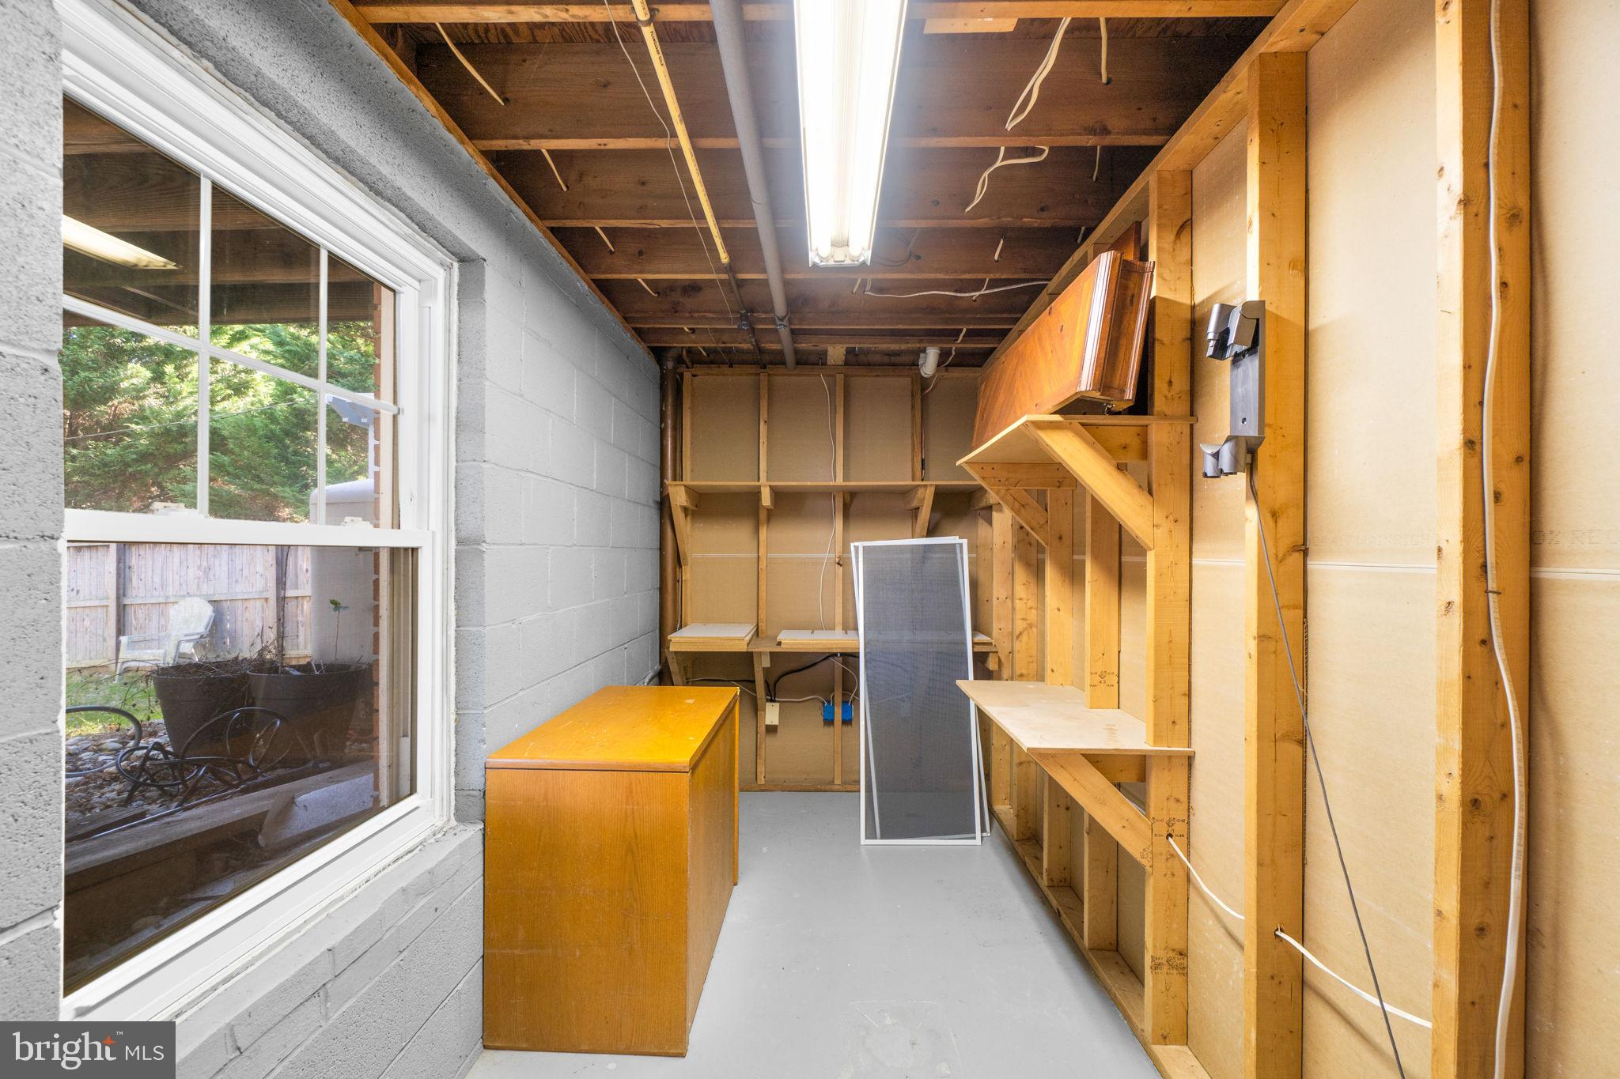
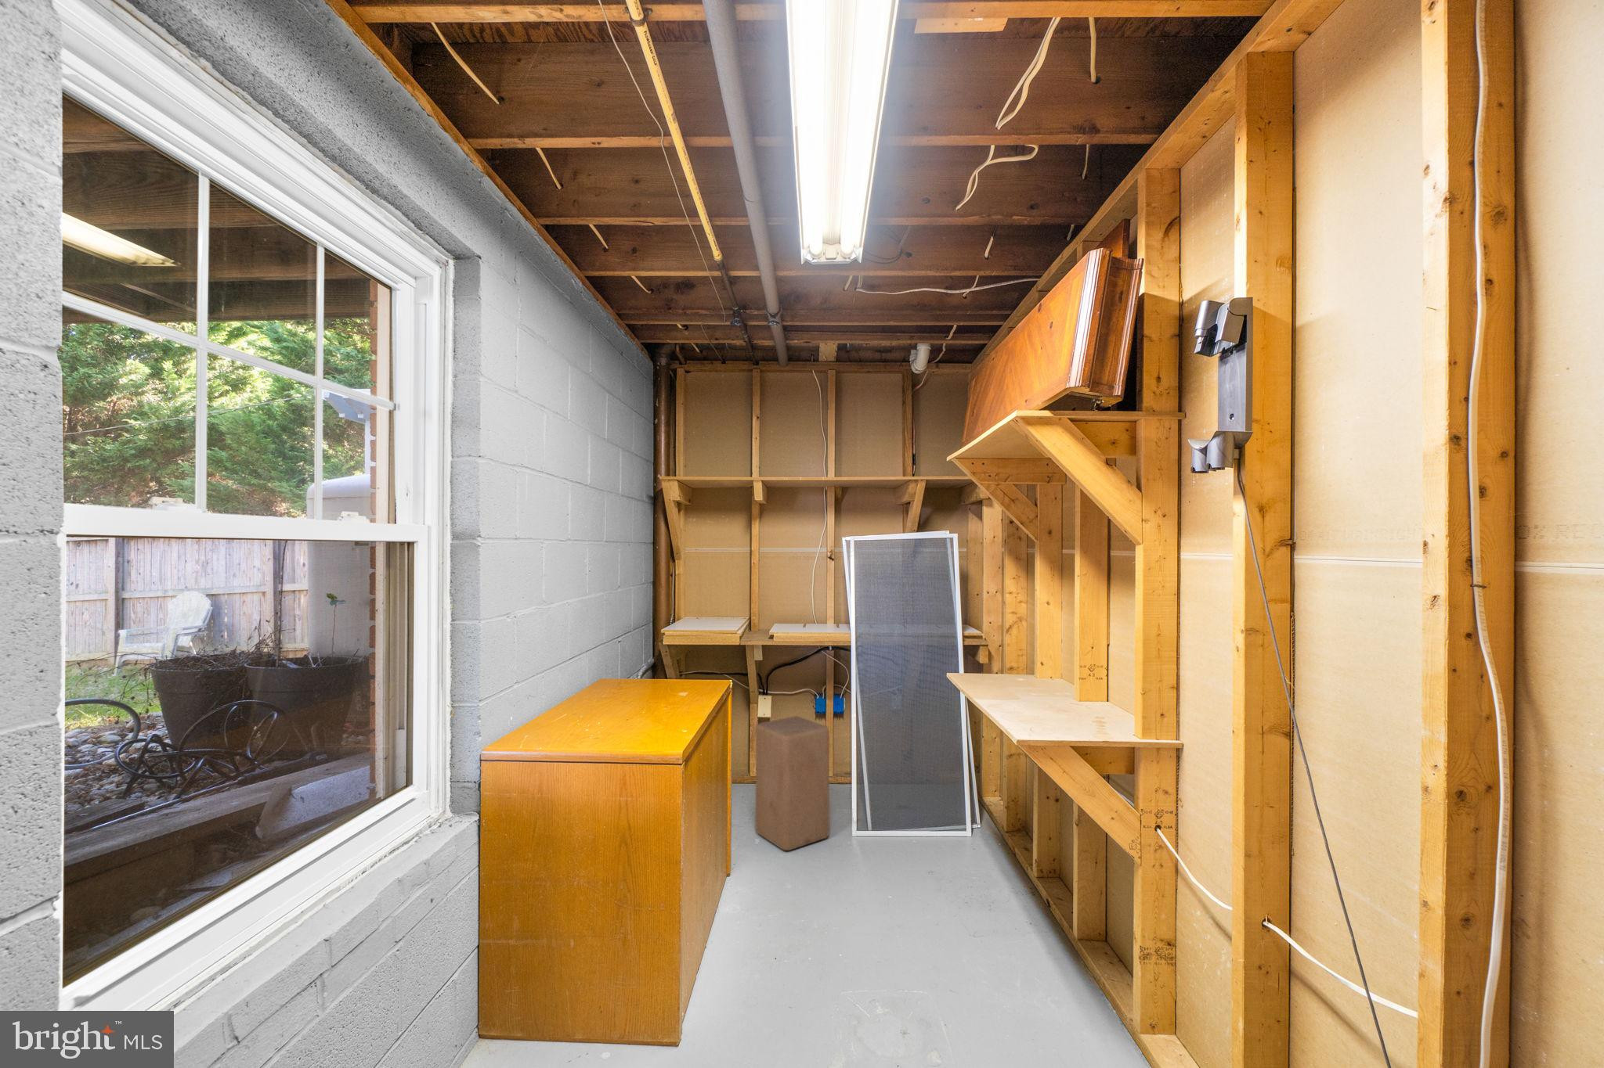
+ stool (792, 780)
